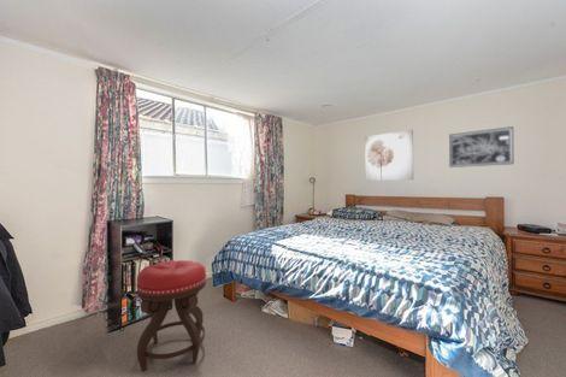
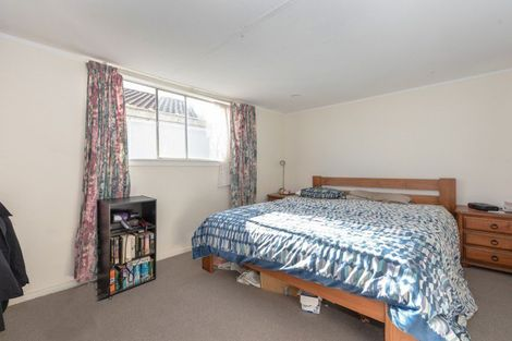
- wall art (388, 157)
- stool (175, 306)
- wall art (479, 148)
